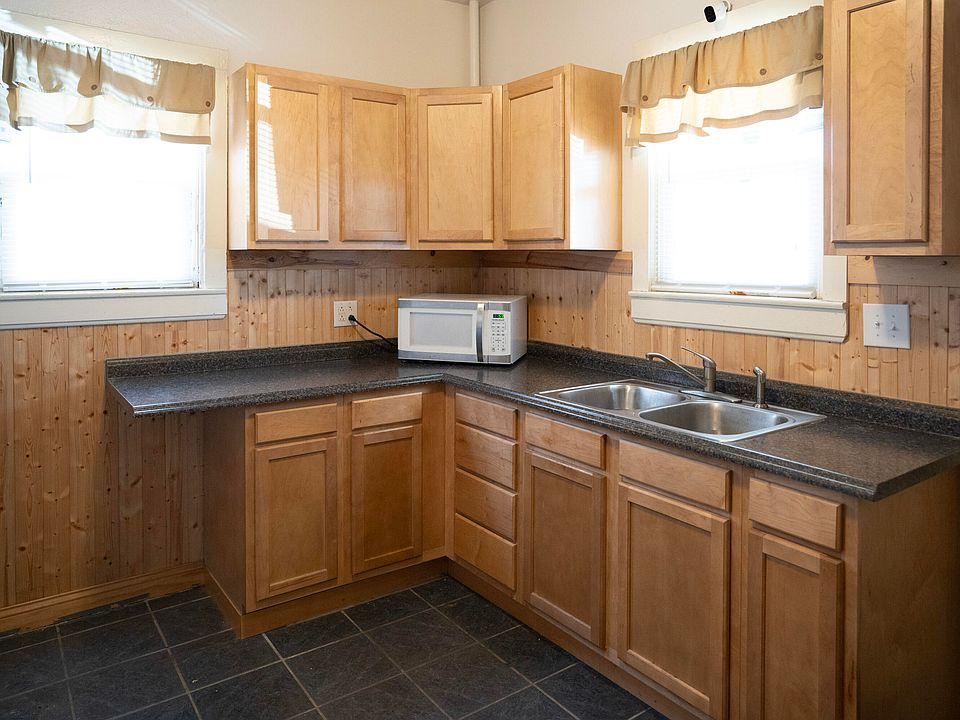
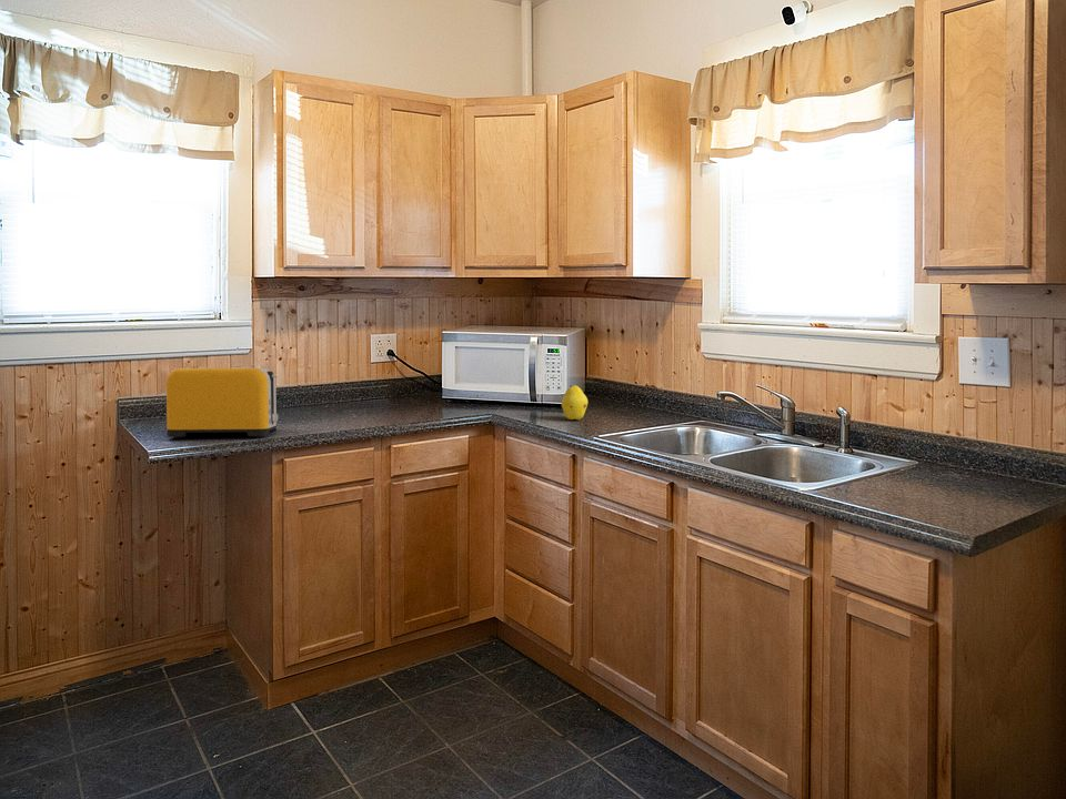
+ fruit (574, 402)
+ toaster (227, 401)
